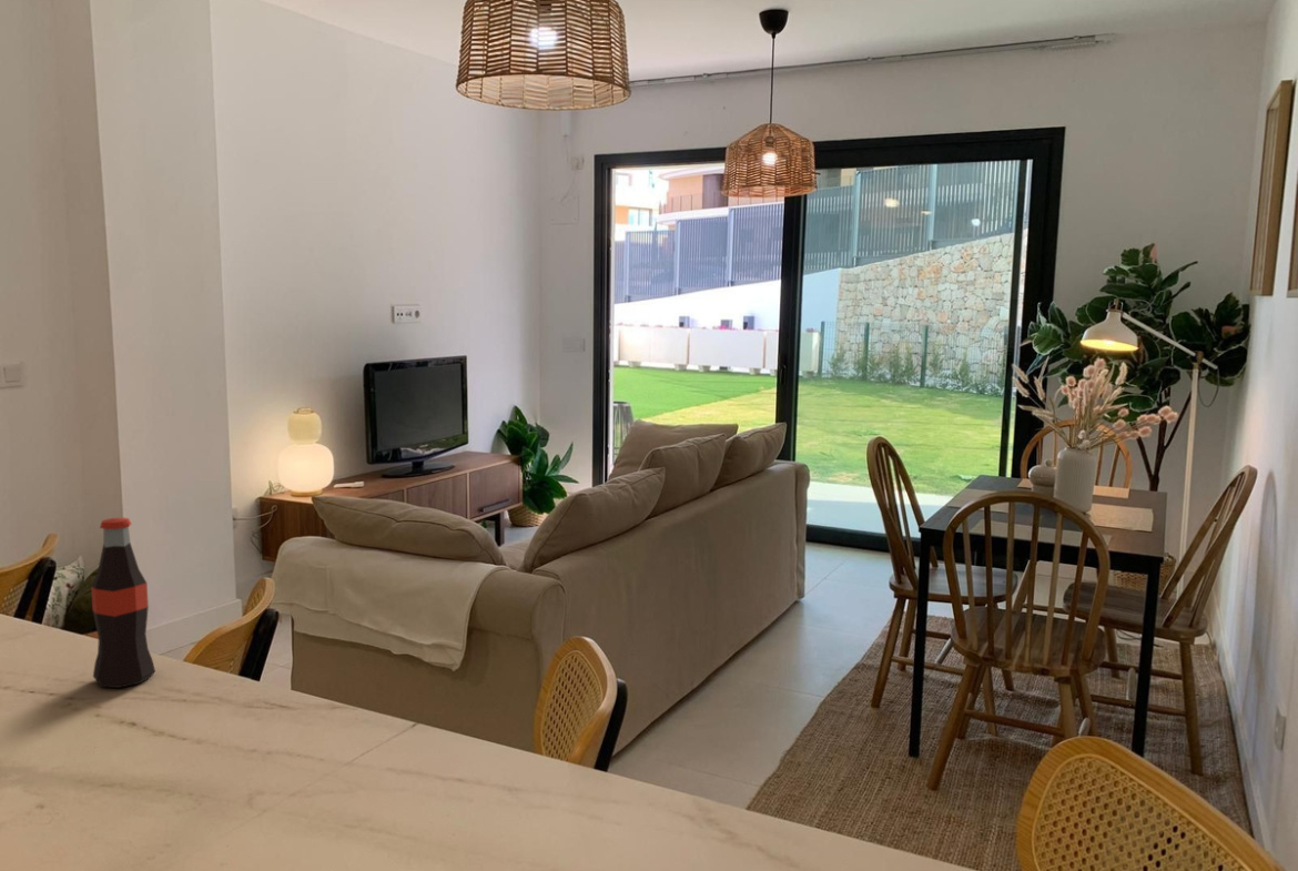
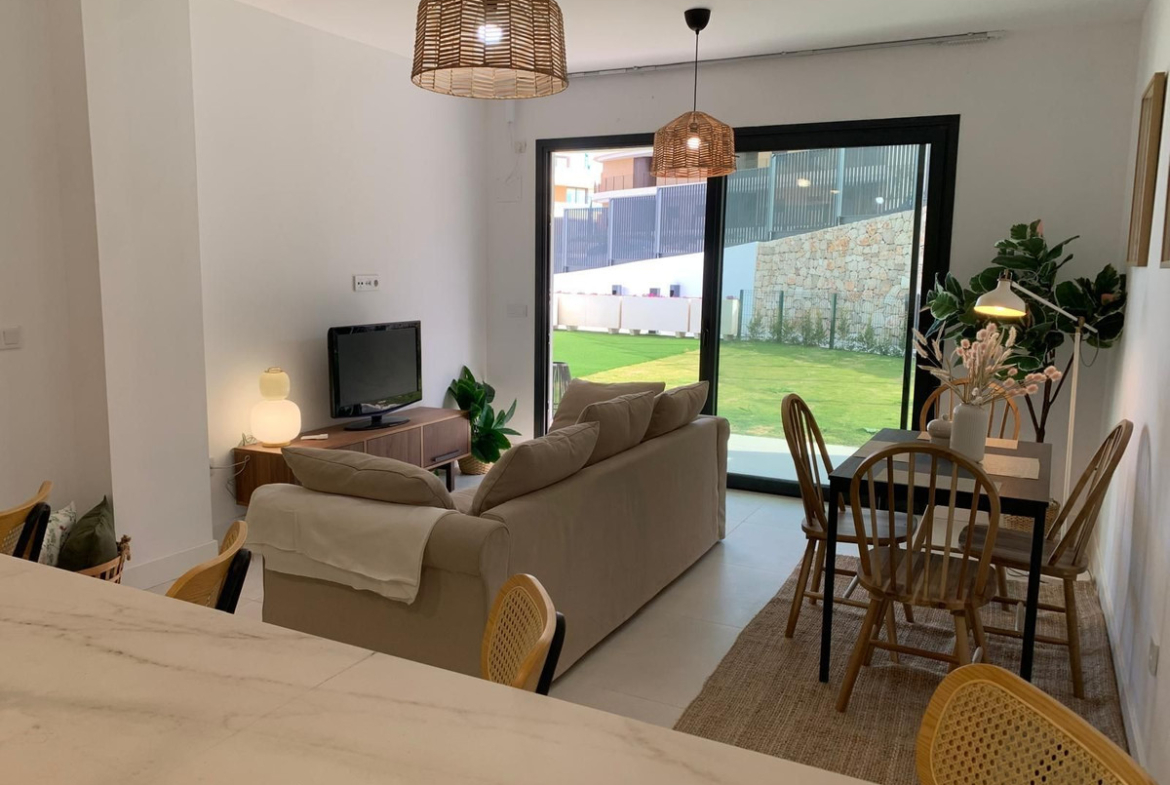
- bottle (120, 599)
